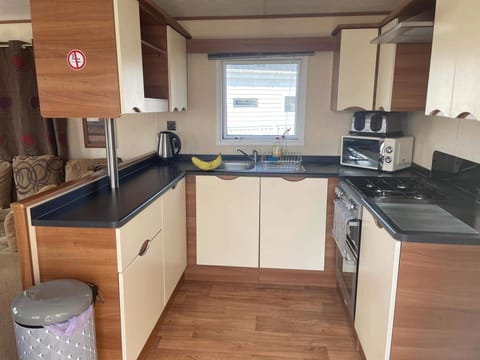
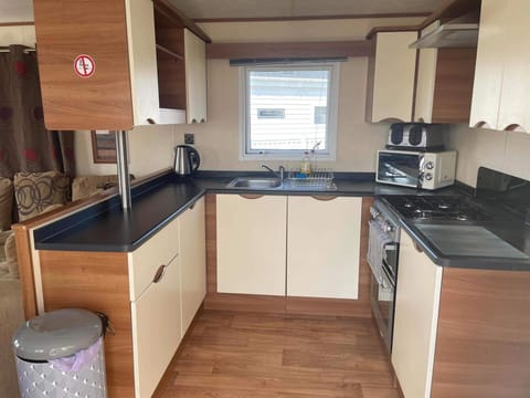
- banana (206, 162)
